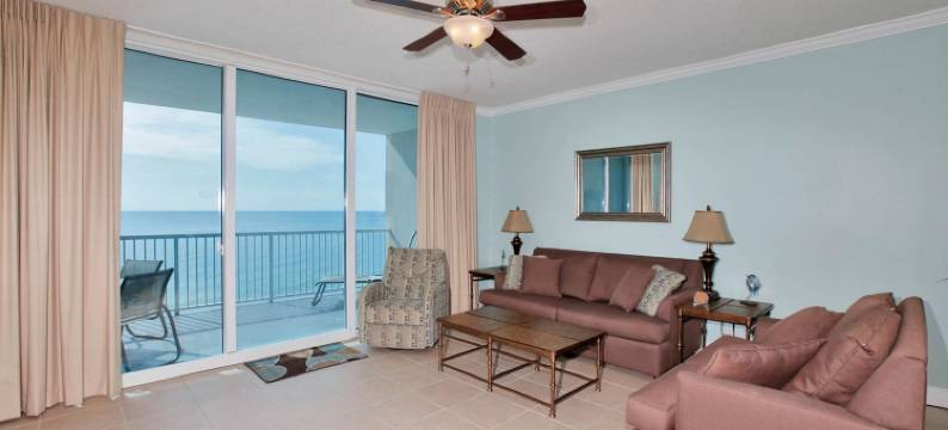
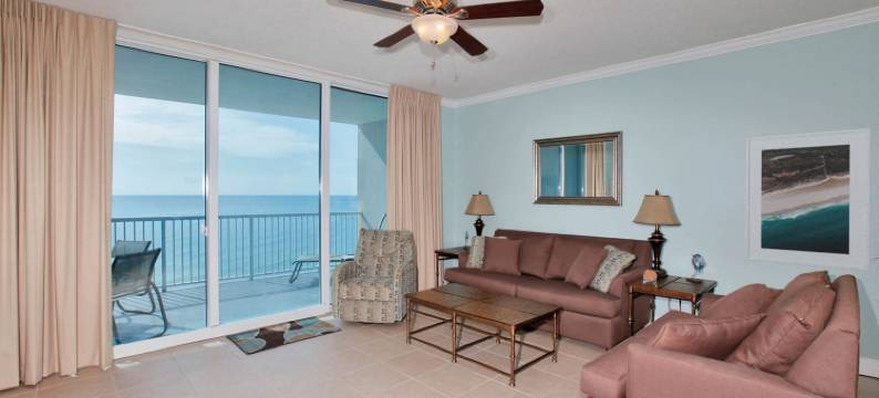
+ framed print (803, 199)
